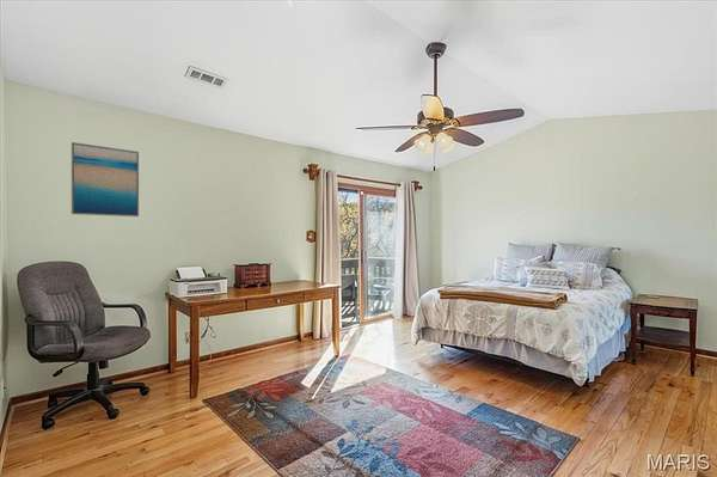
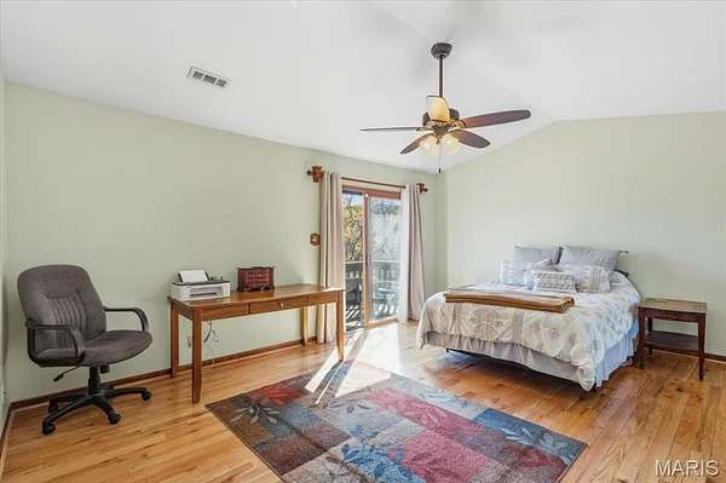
- wall art (106, 181)
